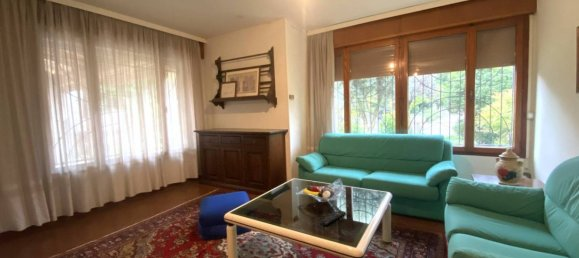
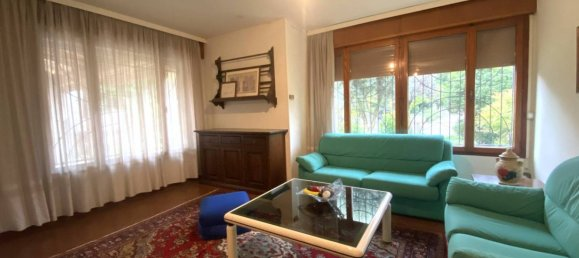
- remote control (333, 217)
